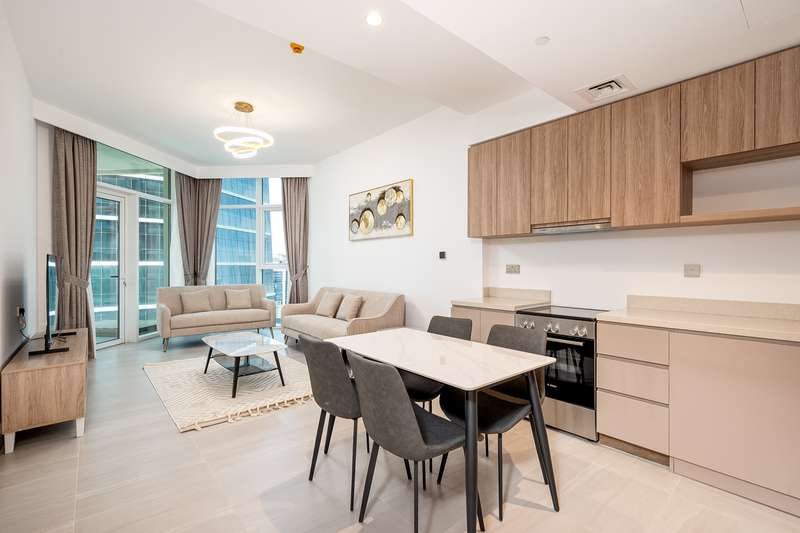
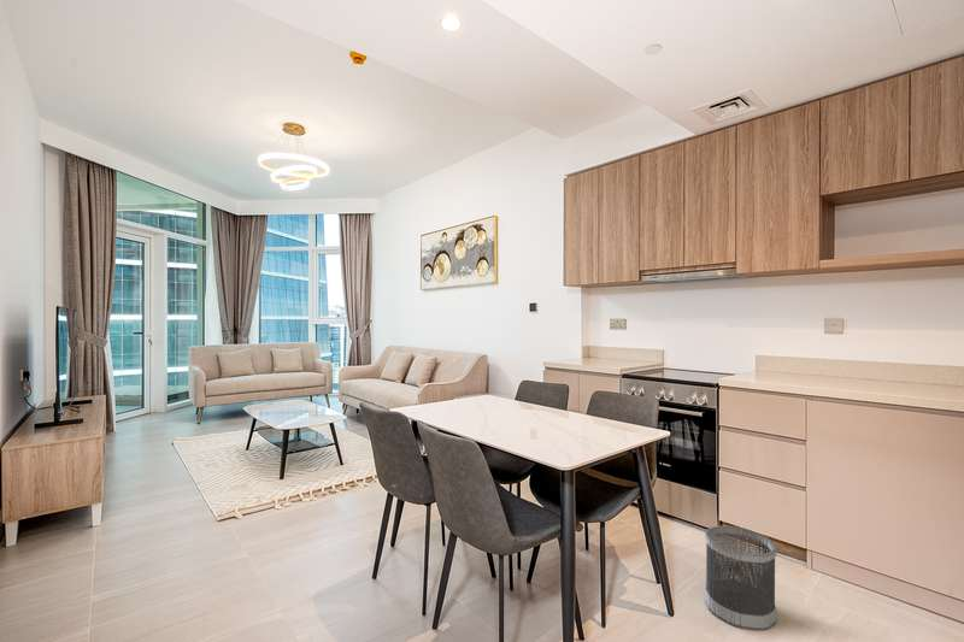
+ wastebasket (739, 575)
